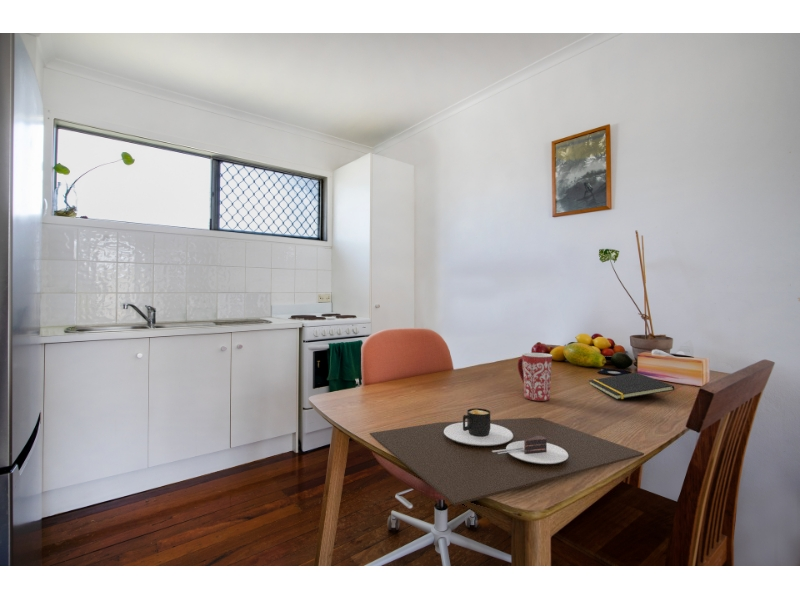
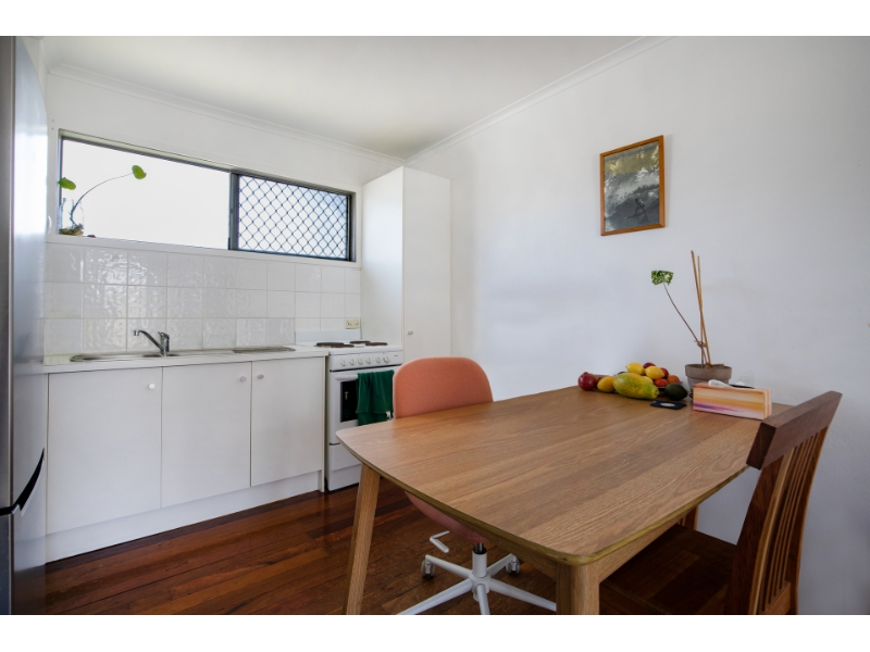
- mug (533, 375)
- notepad (627, 384)
- place mat (496, 429)
